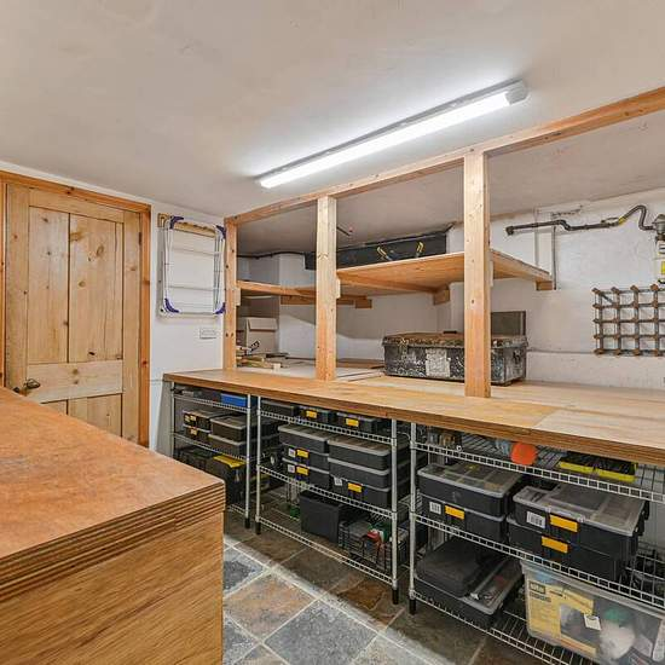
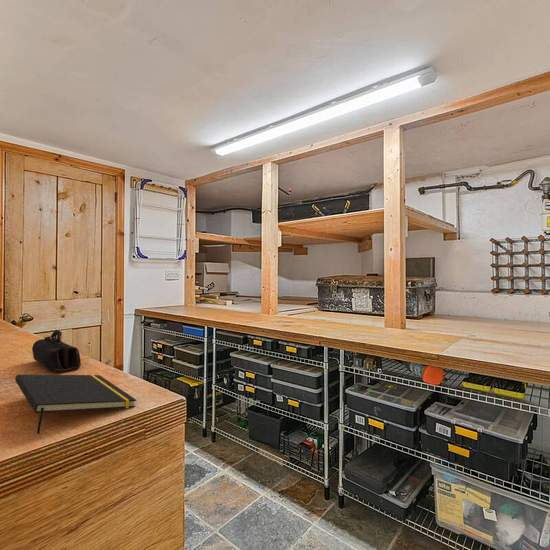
+ notepad (73, 390)
+ pencil case (55, 347)
